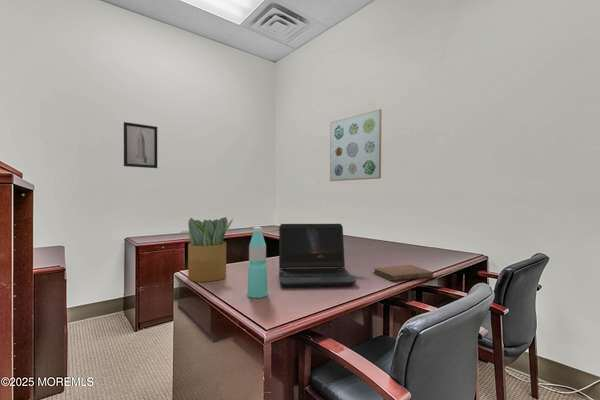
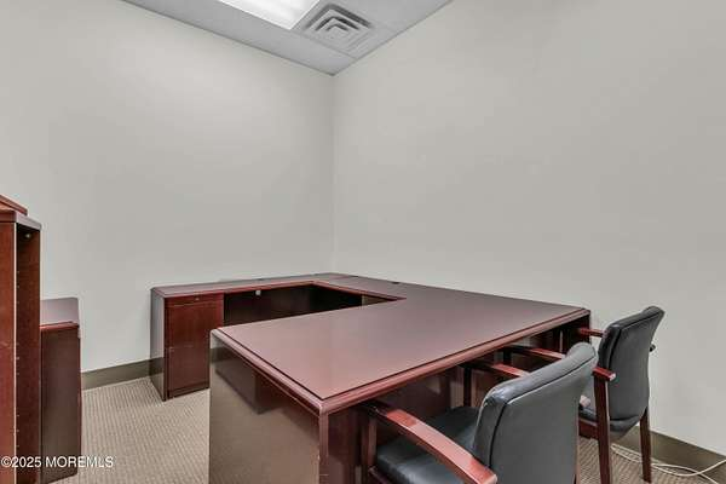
- potted plant (210, 246)
- notebook (402, 272)
- wall art (141, 145)
- wall art (353, 148)
- laptop computer (314, 252)
- water bottle (257, 261)
